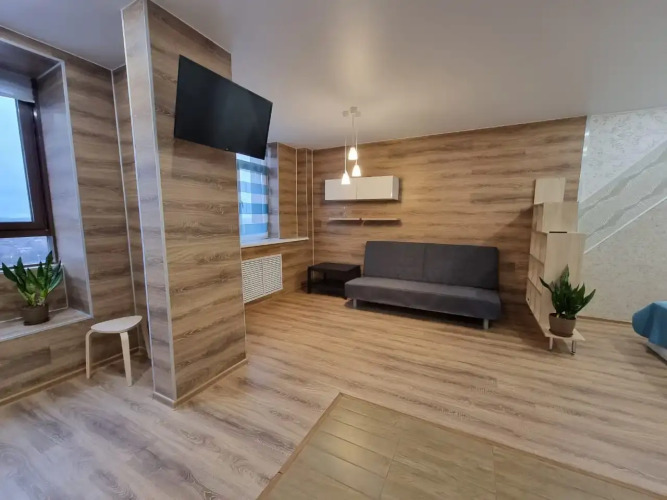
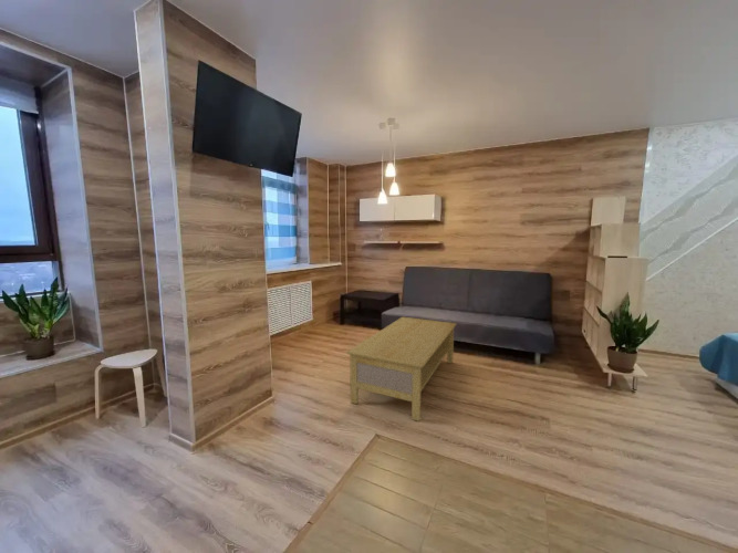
+ coffee table (408, 357)
